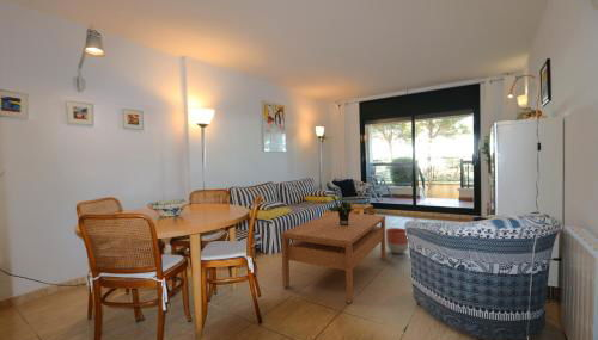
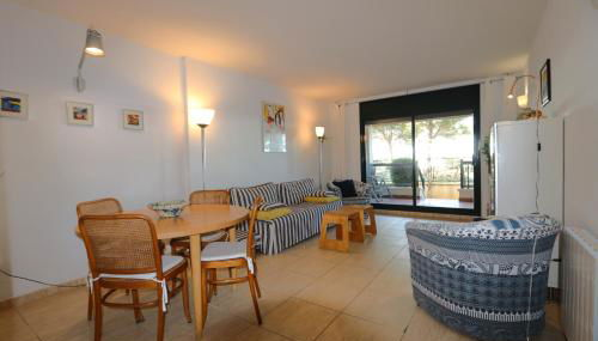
- planter (397, 241)
- potted plant (338, 210)
- coffee table (340, 247)
